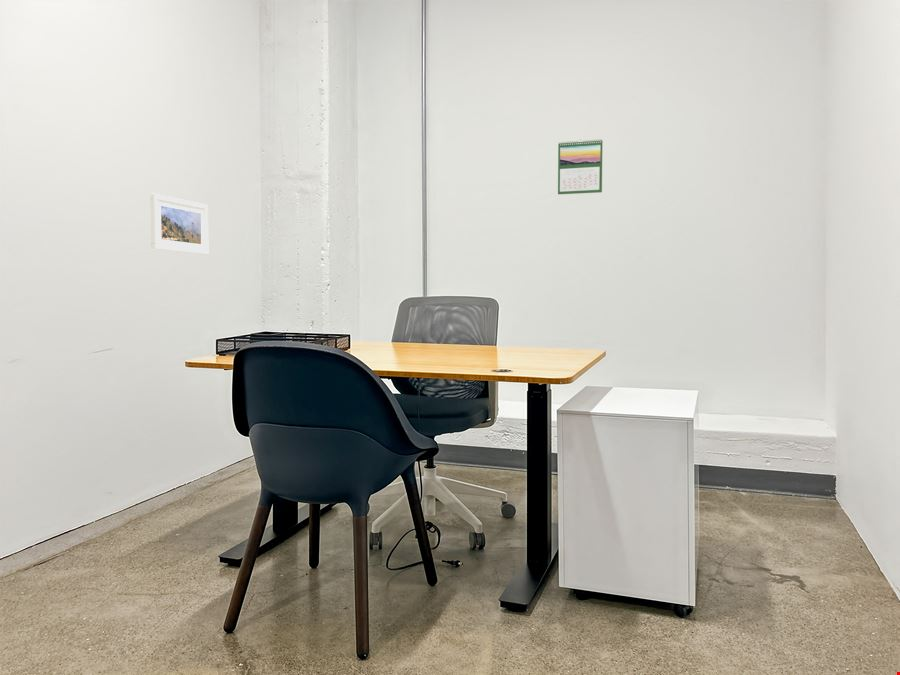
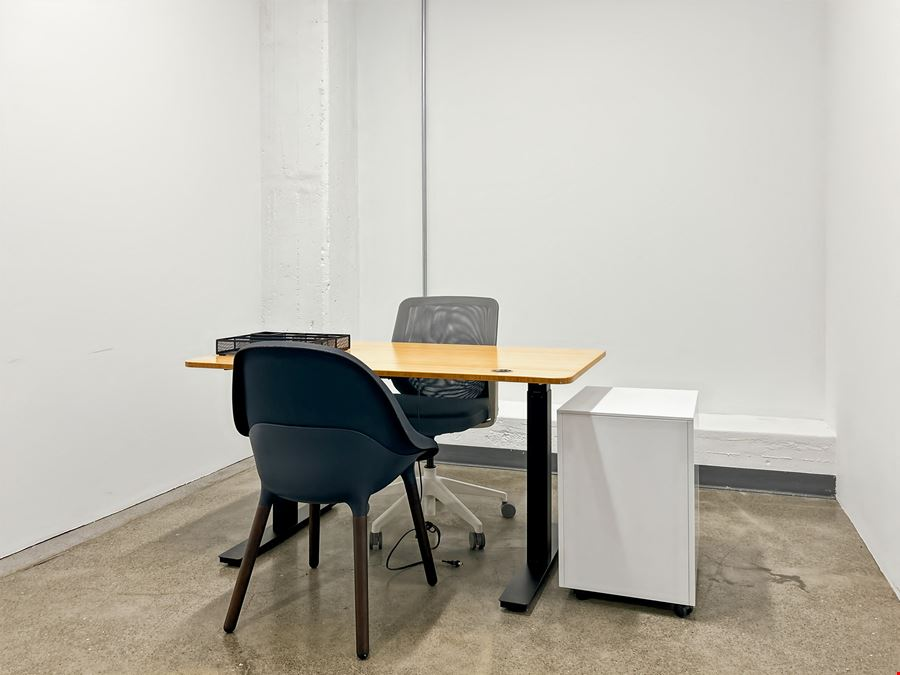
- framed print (180, 225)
- calendar (580, 166)
